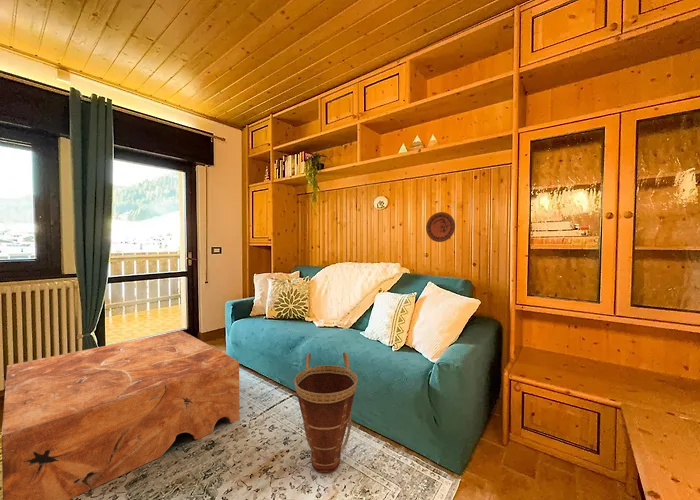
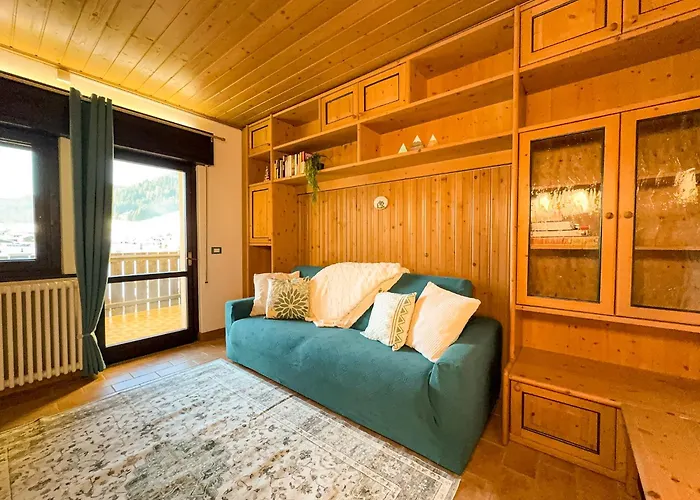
- decorative plate (440, 227)
- coffee table (126, 393)
- basket (326, 405)
